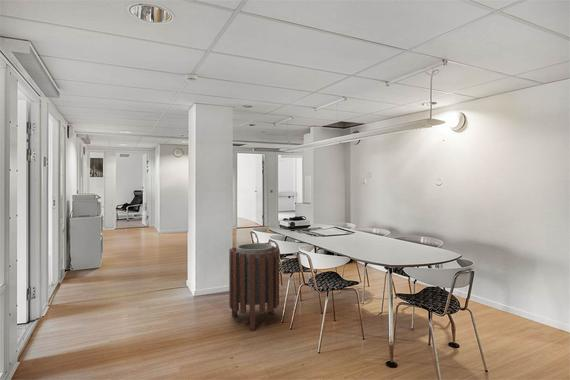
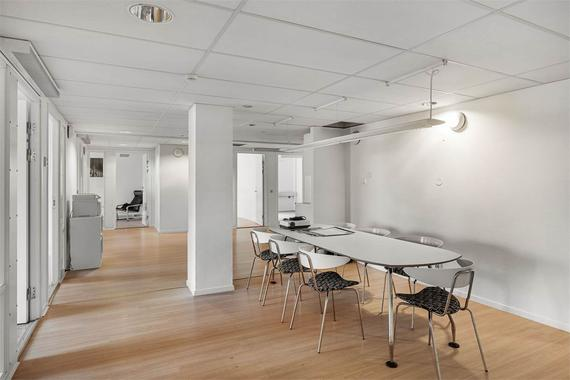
- trash can (254, 282)
